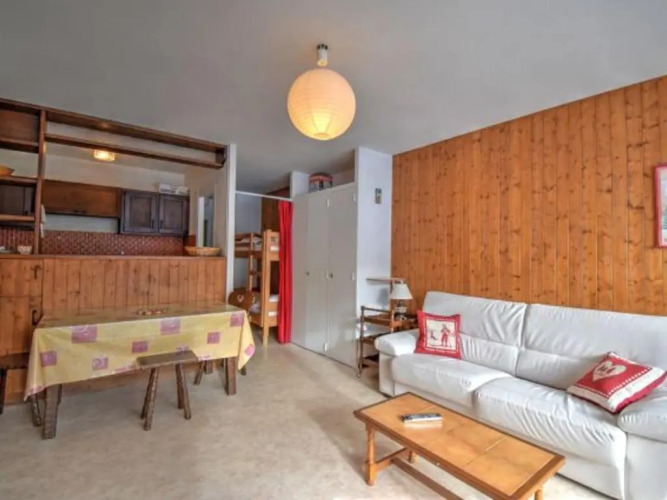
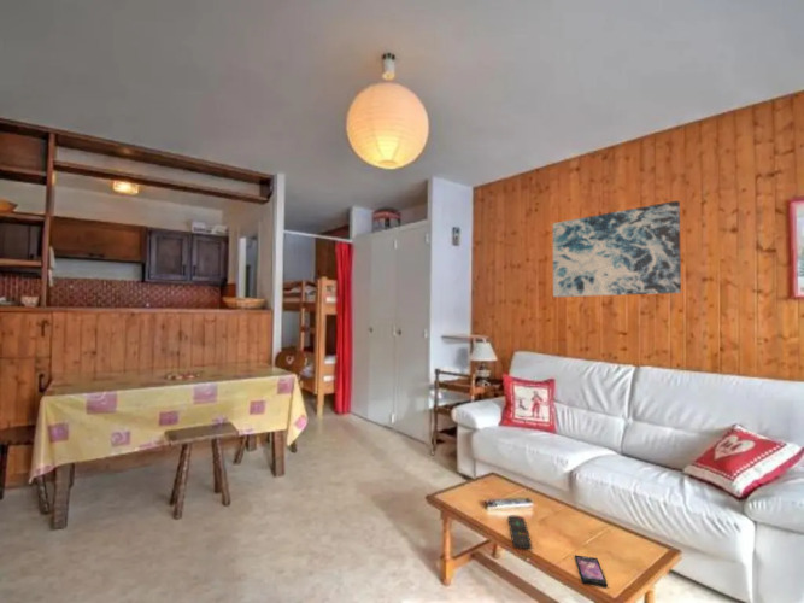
+ remote control (518, 531)
+ wall art (609, 253)
+ smartphone (589, 569)
